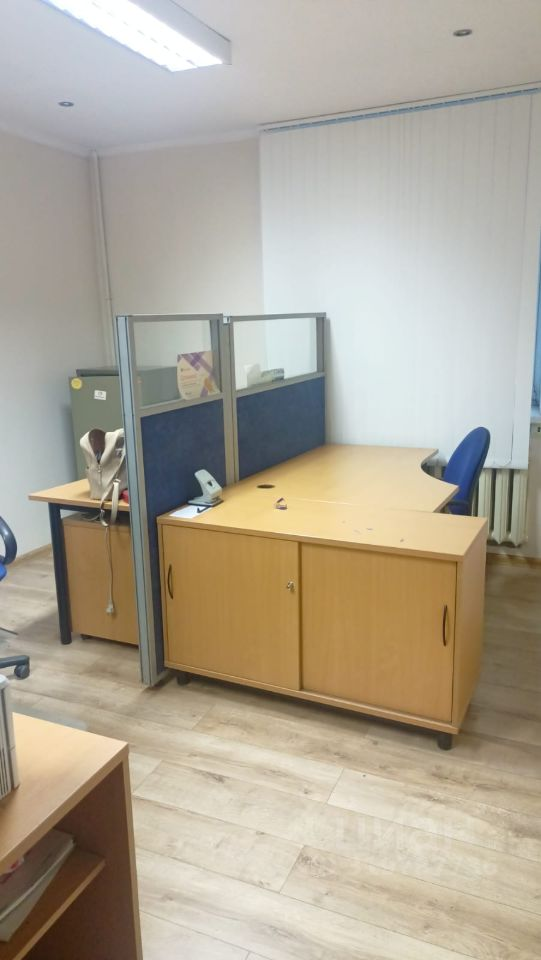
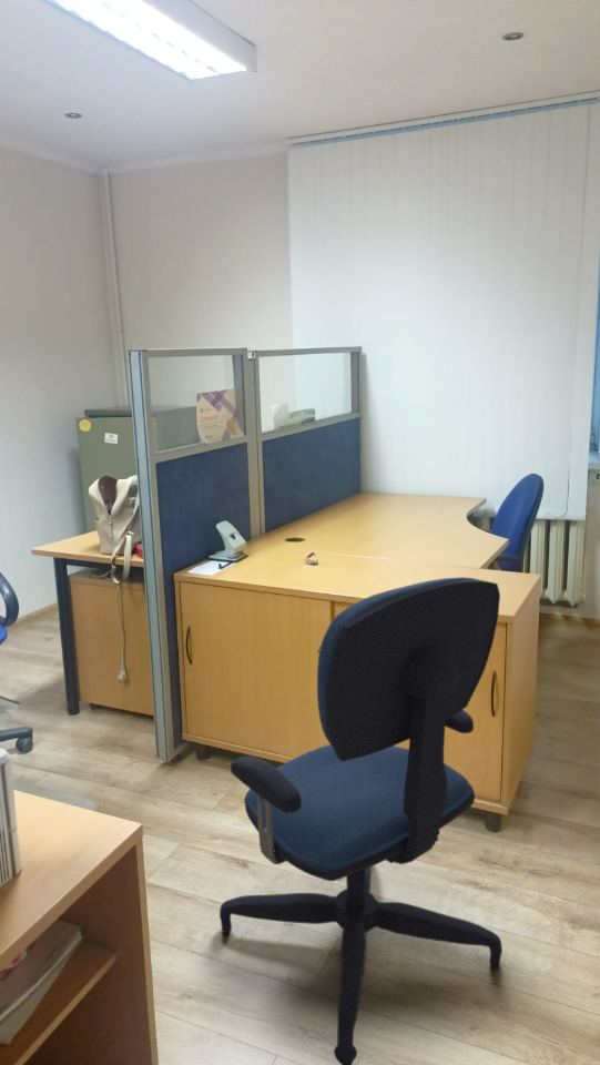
+ office chair (356, 765)
